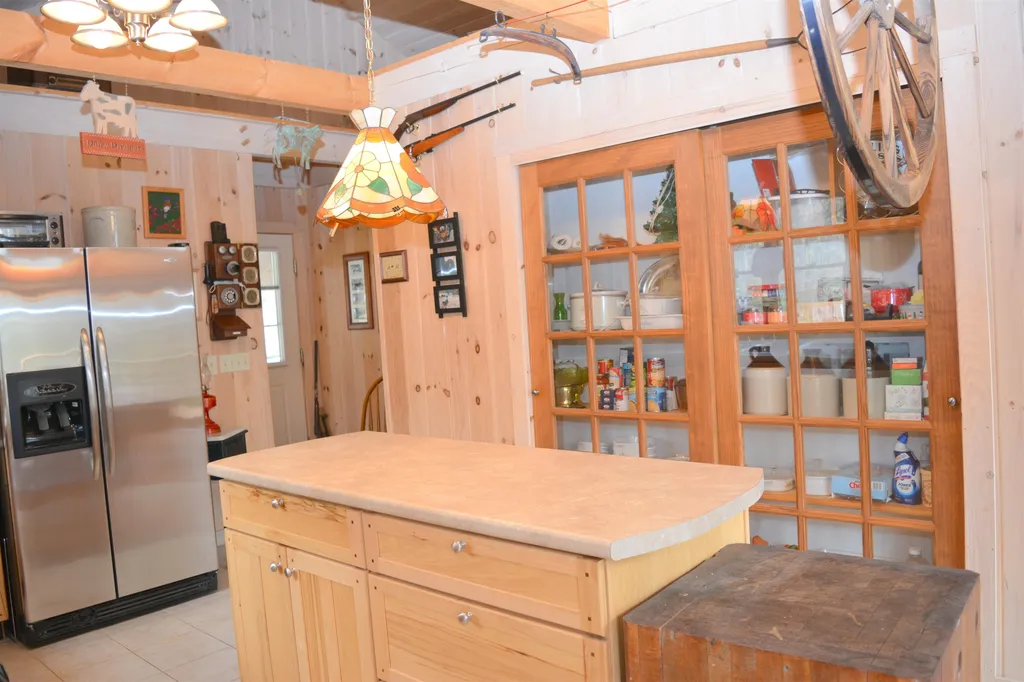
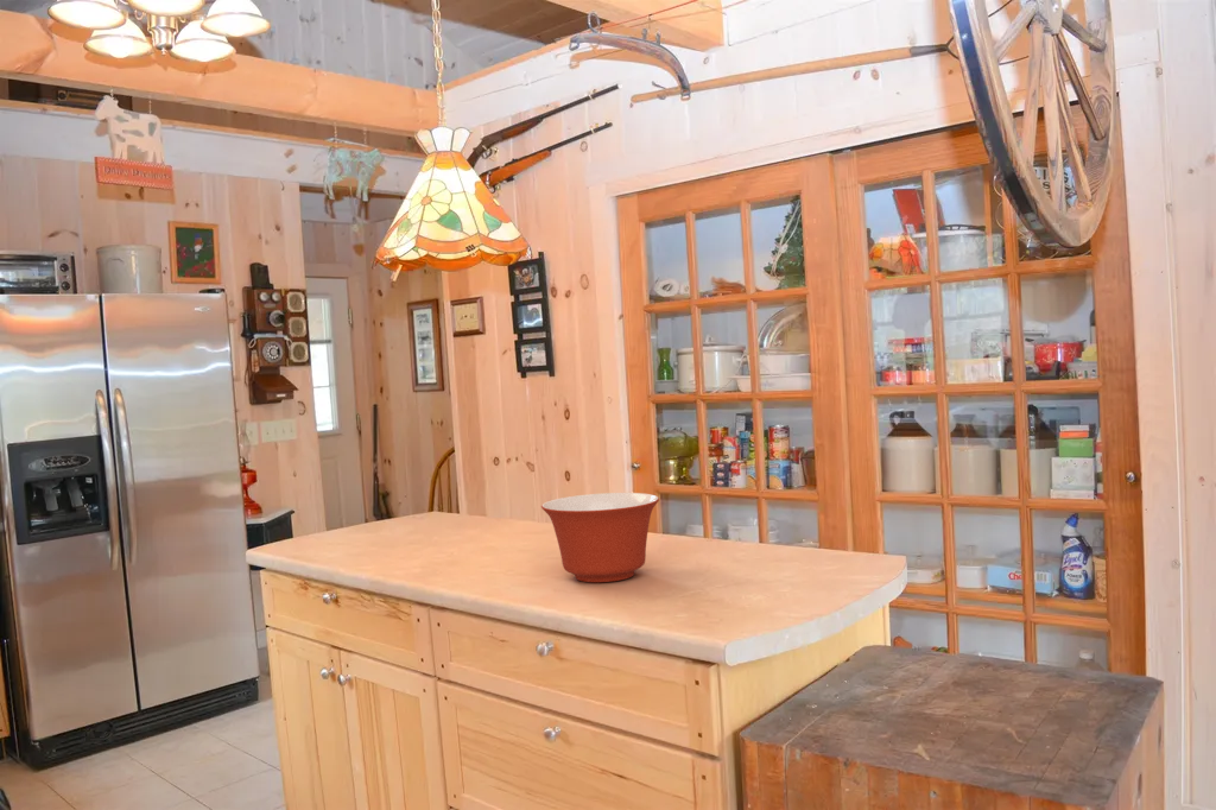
+ mixing bowl (602, 538)
